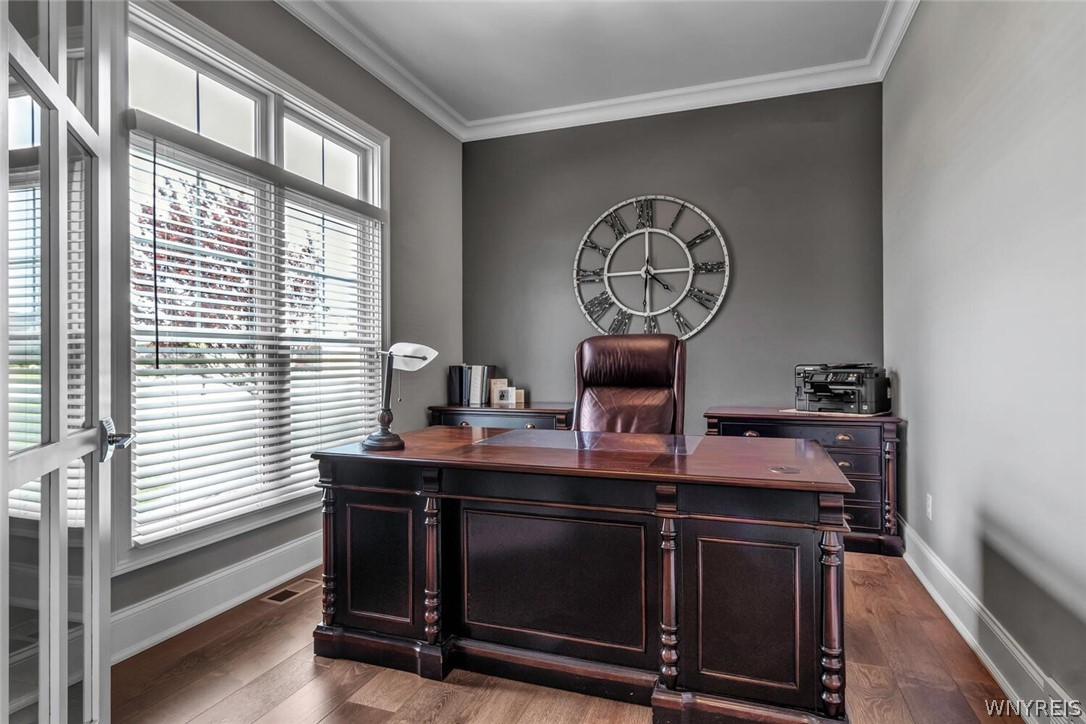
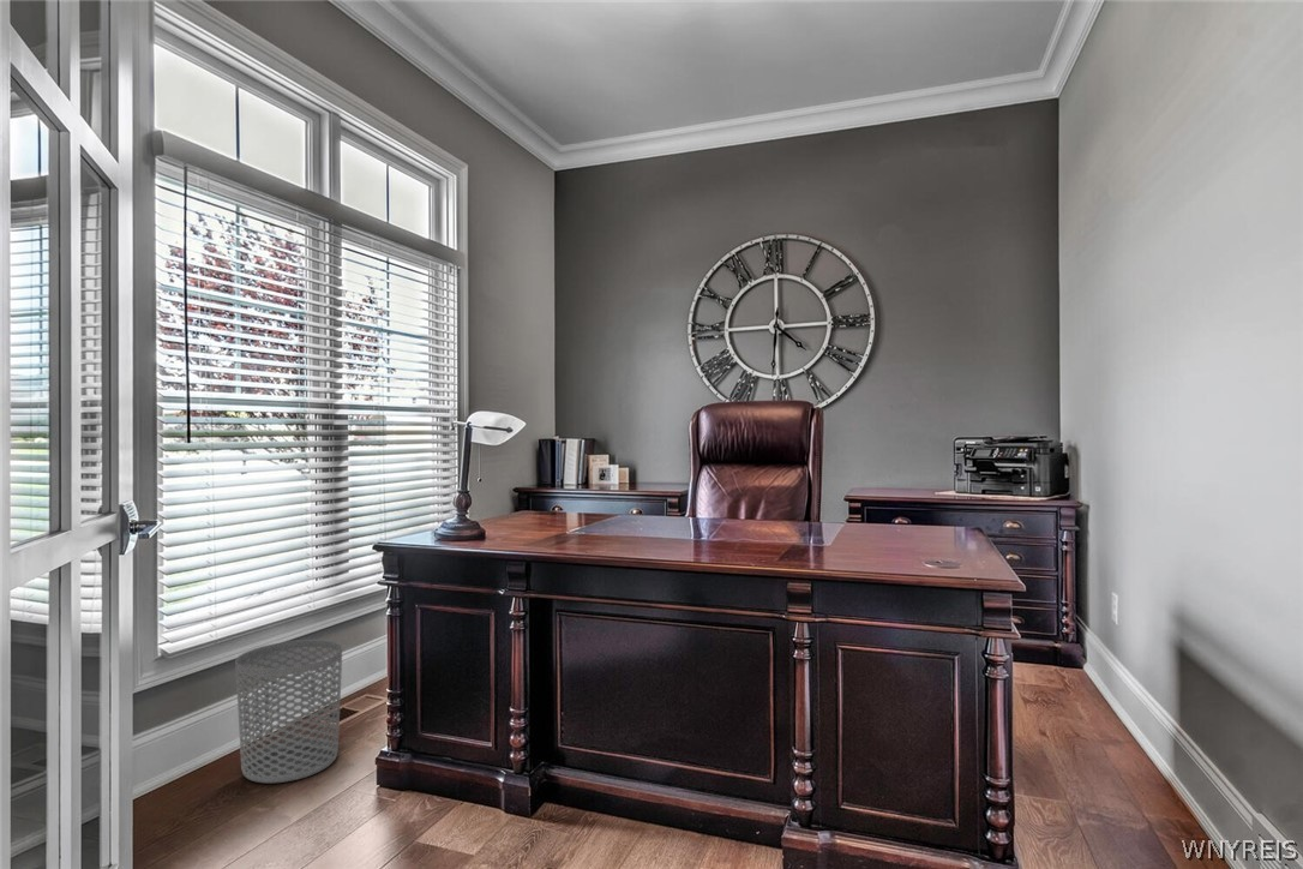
+ waste bin (290, 708)
